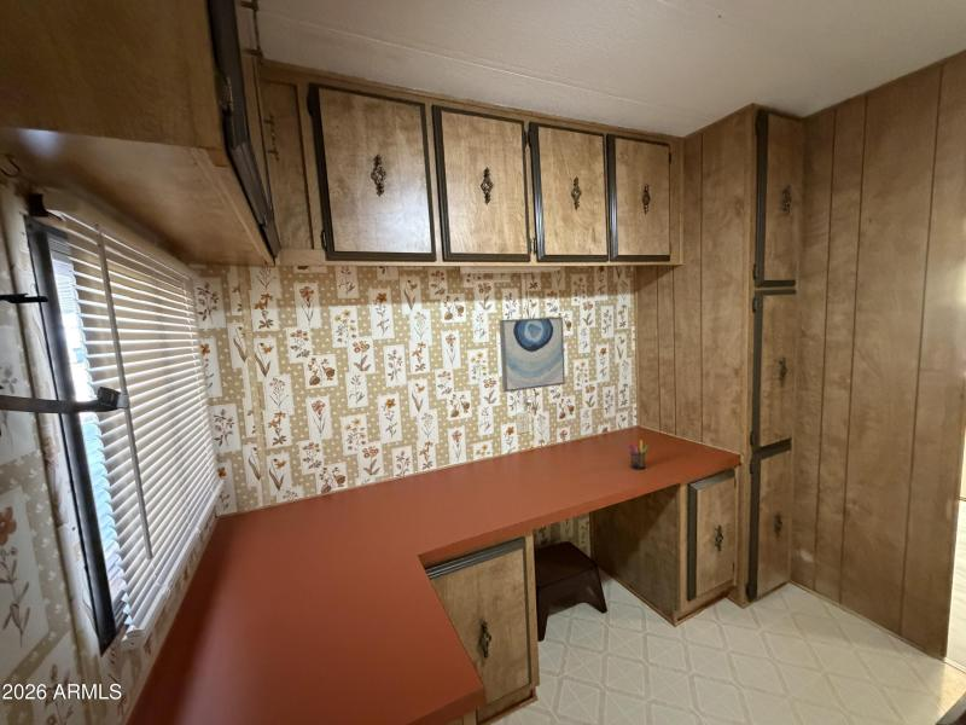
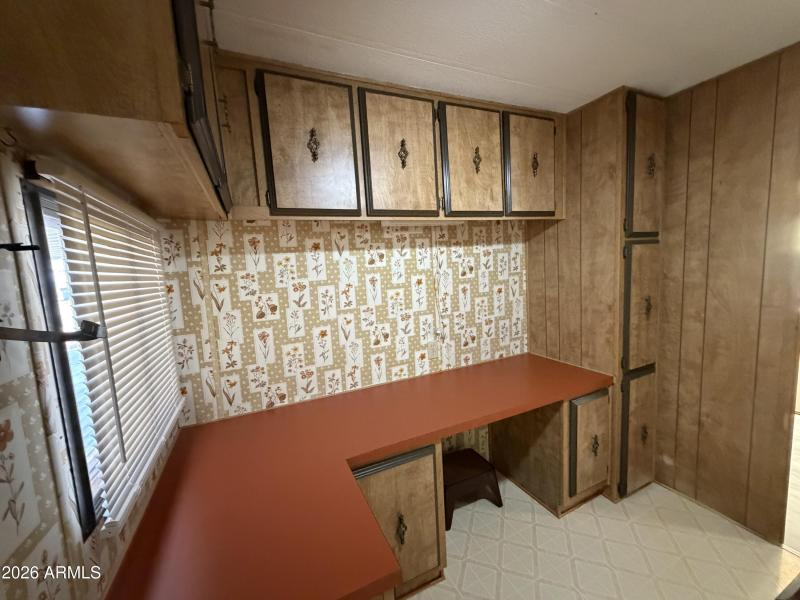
- wall art (533, 353)
- pen holder (639, 453)
